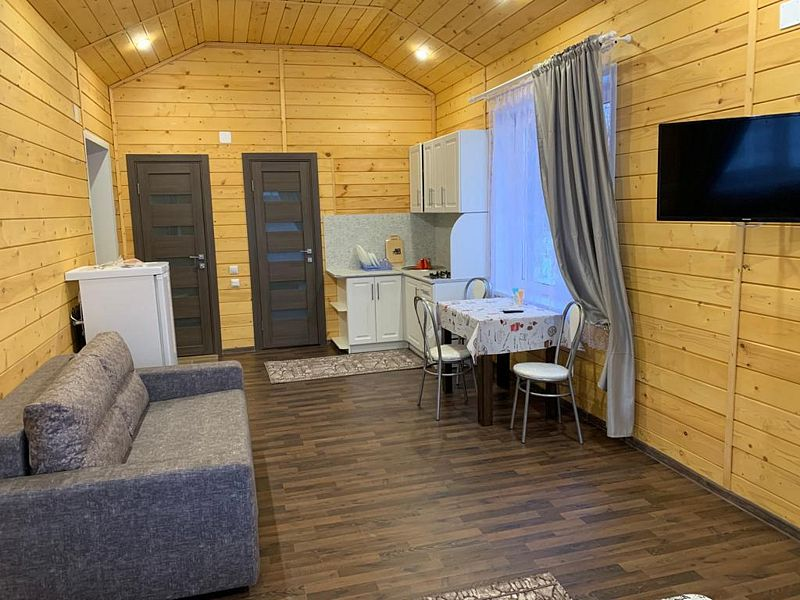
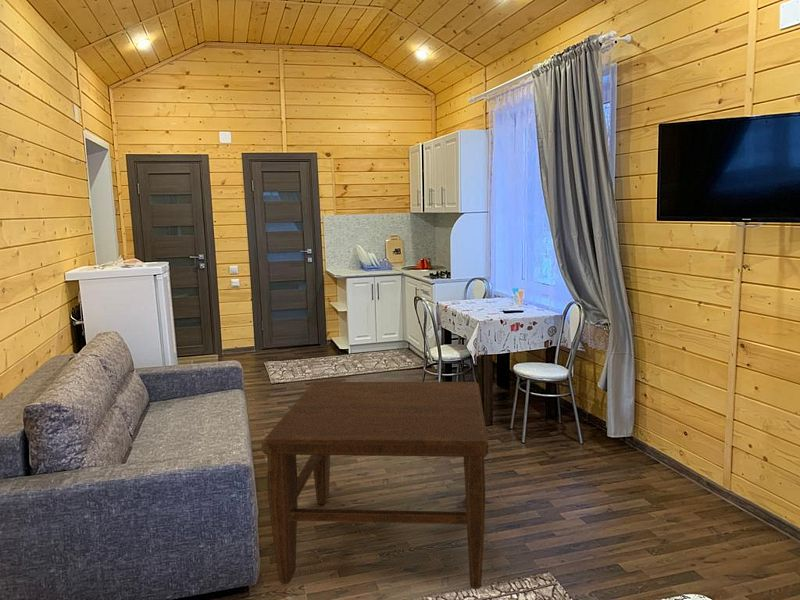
+ coffee table (386, 455)
